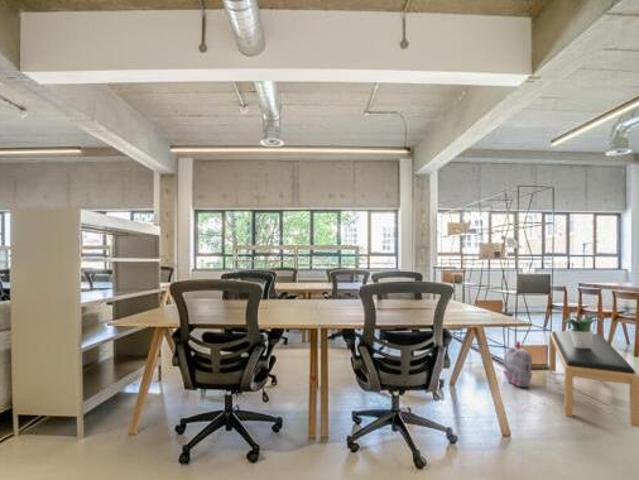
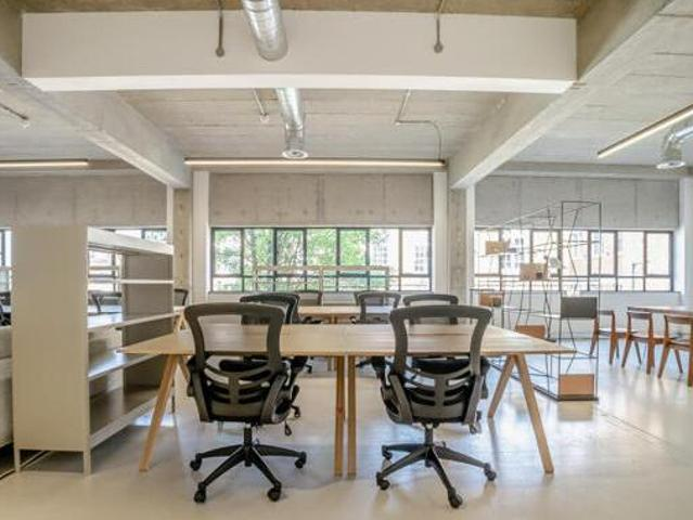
- bench (586, 369)
- backpack (516, 362)
- potted plant (586, 332)
